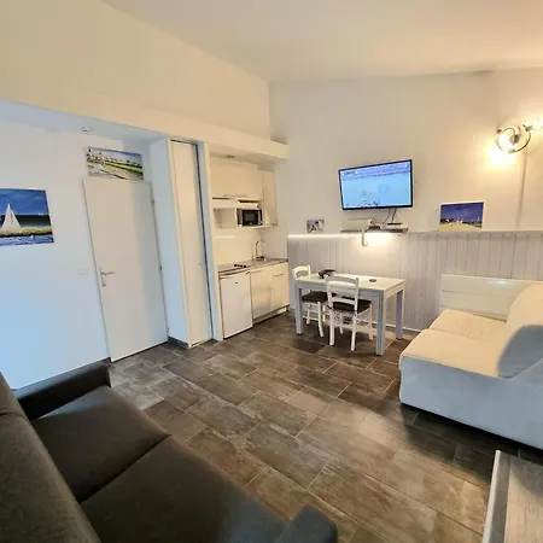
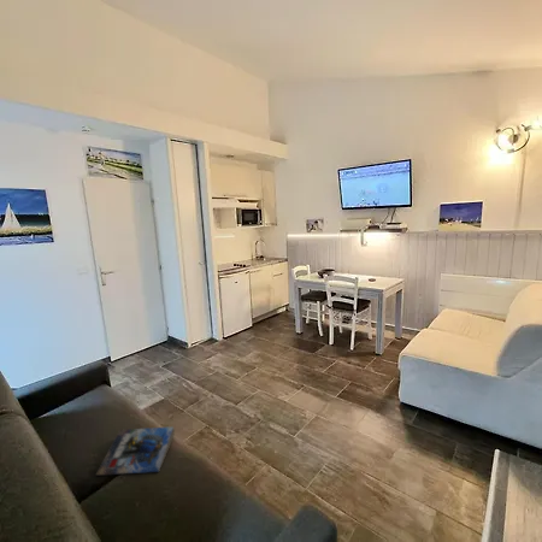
+ magazine (137, 448)
